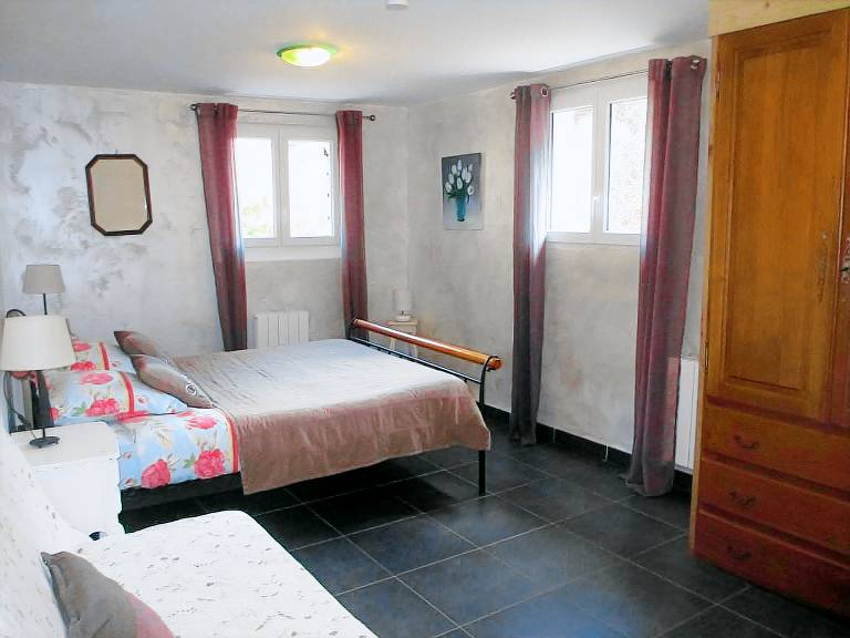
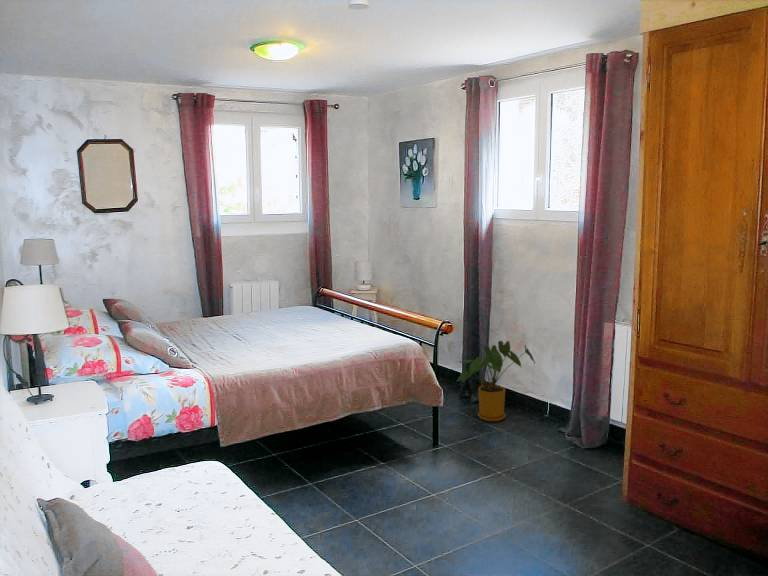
+ house plant (492, 380)
